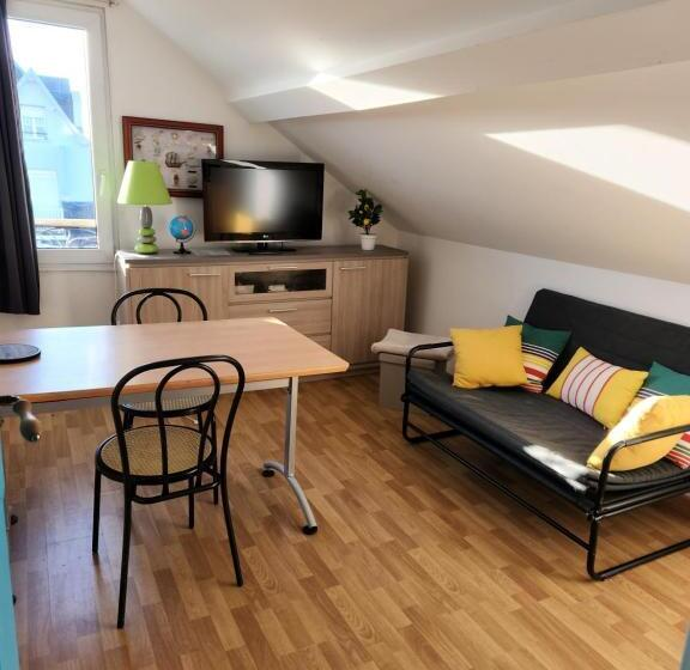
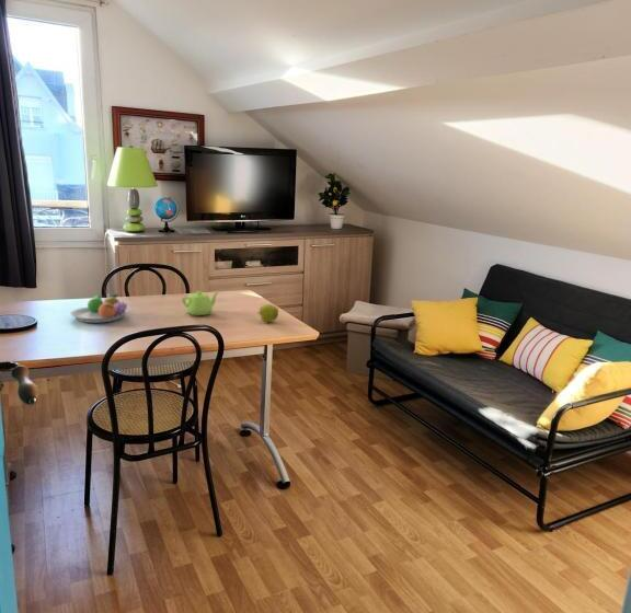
+ teapot (200, 302)
+ fruit bowl (100, 305)
+ apple (267, 312)
